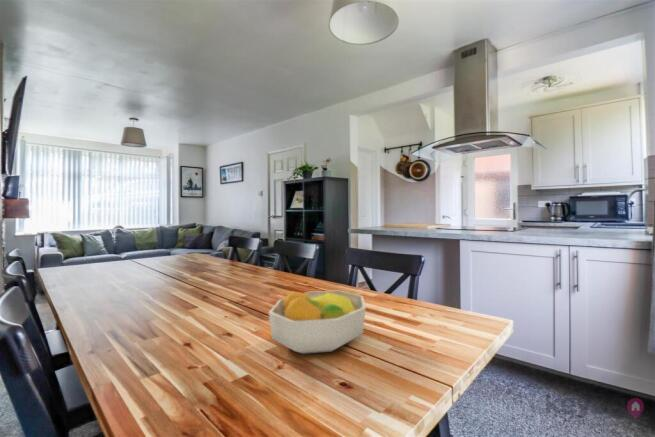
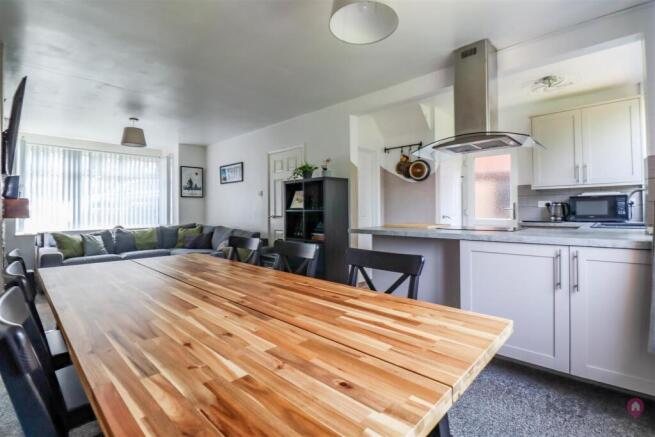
- fruit bowl (320, 312)
